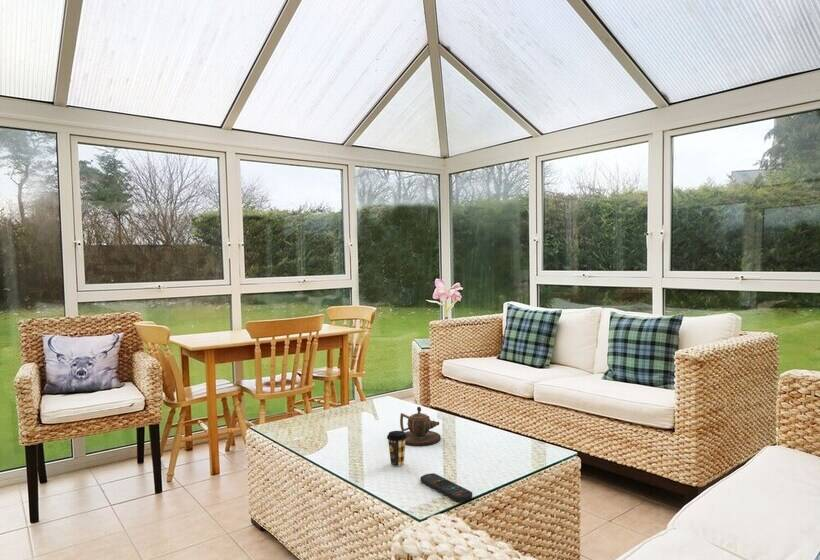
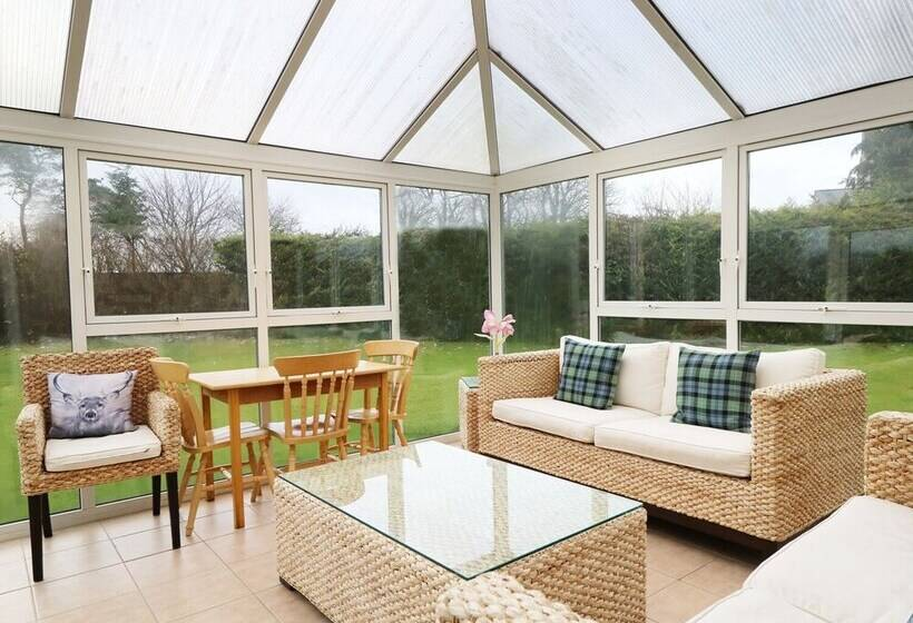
- coffee cup (397, 448)
- remote control (445, 486)
- teapot (419, 422)
